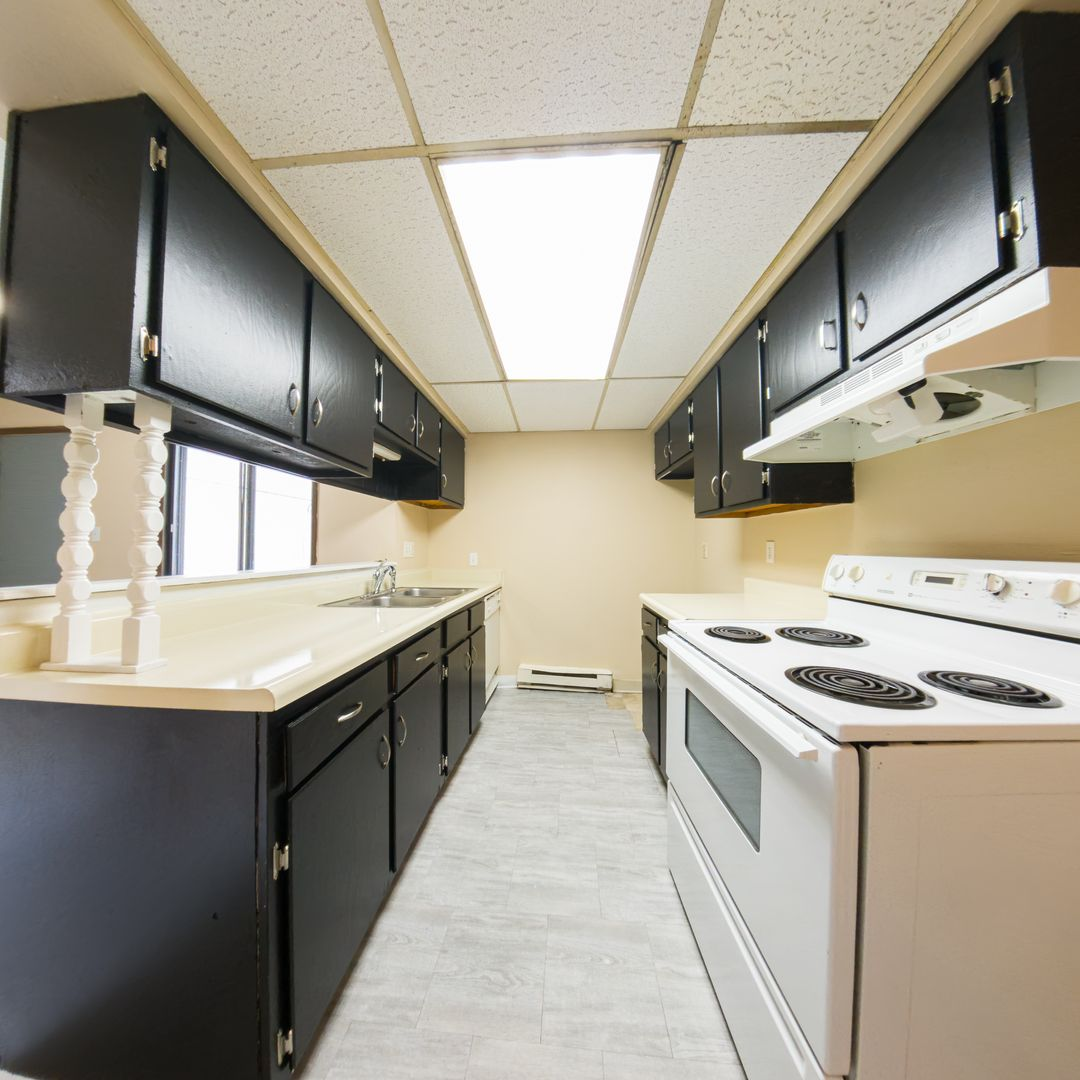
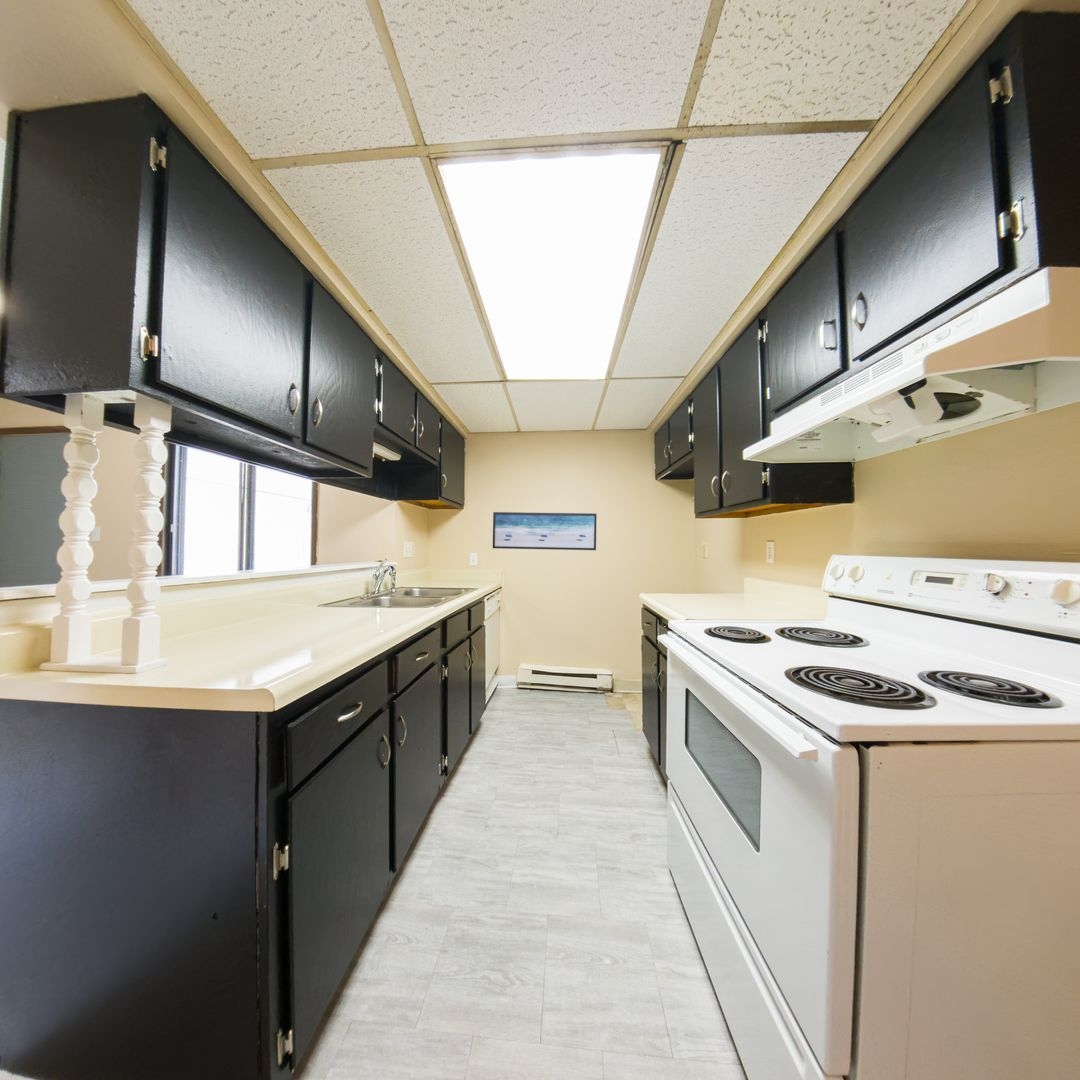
+ wall art (544, 531)
